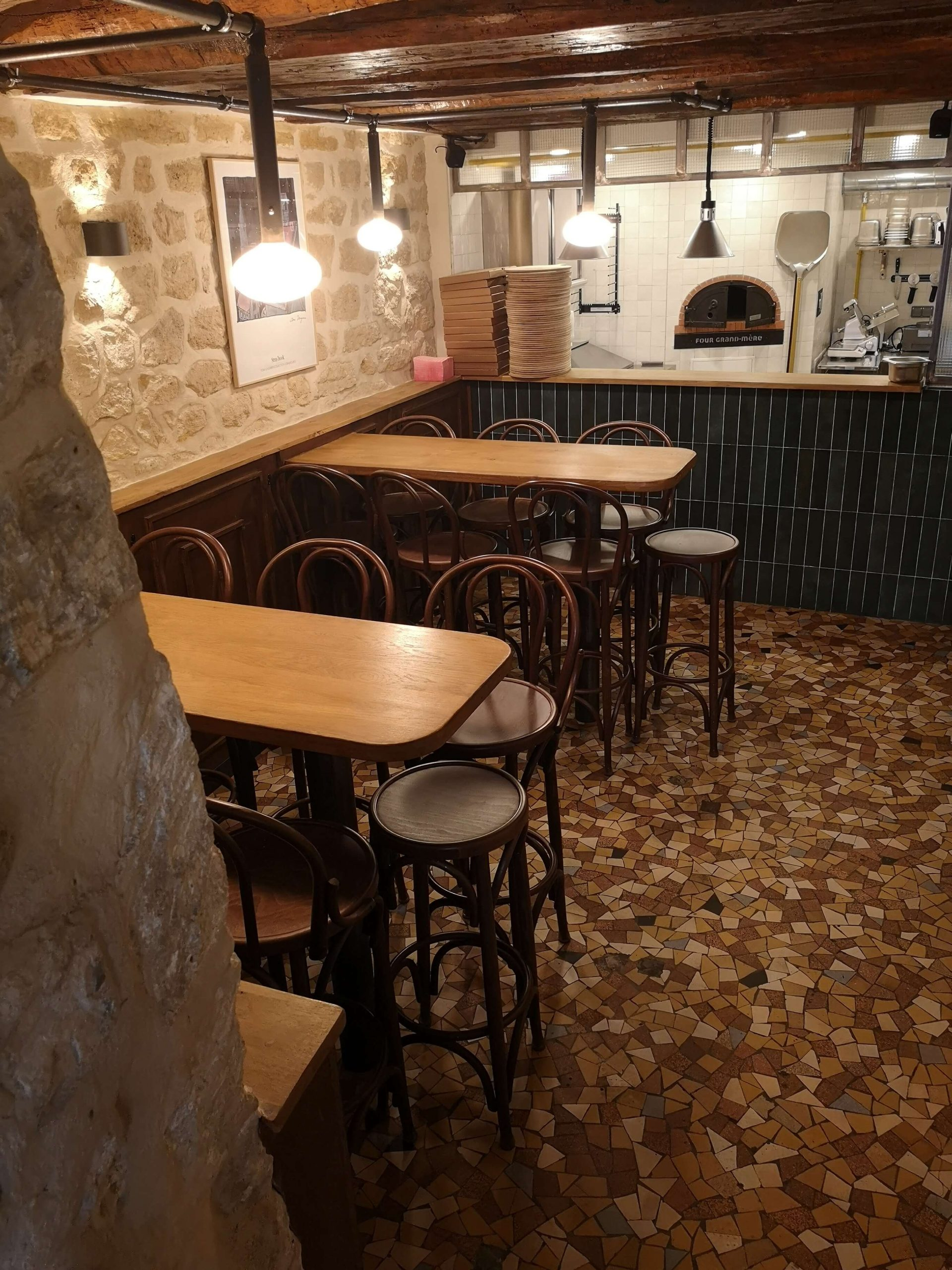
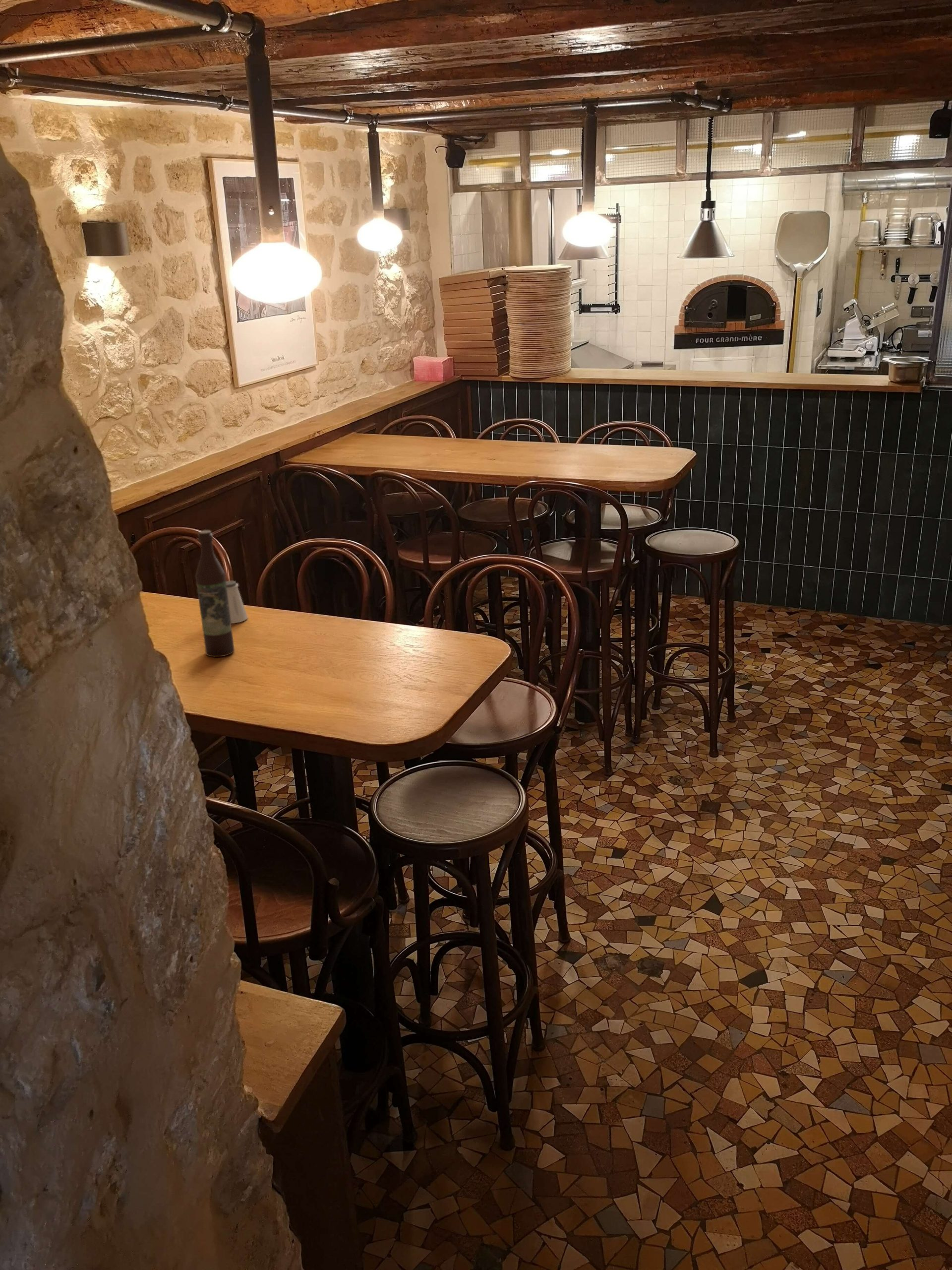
+ wine bottle (212, 593)
+ saltshaker (231, 601)
